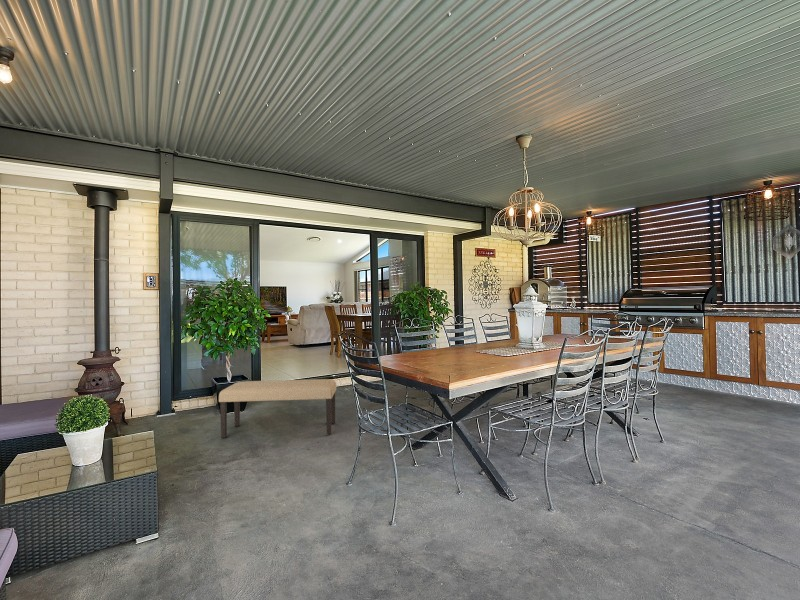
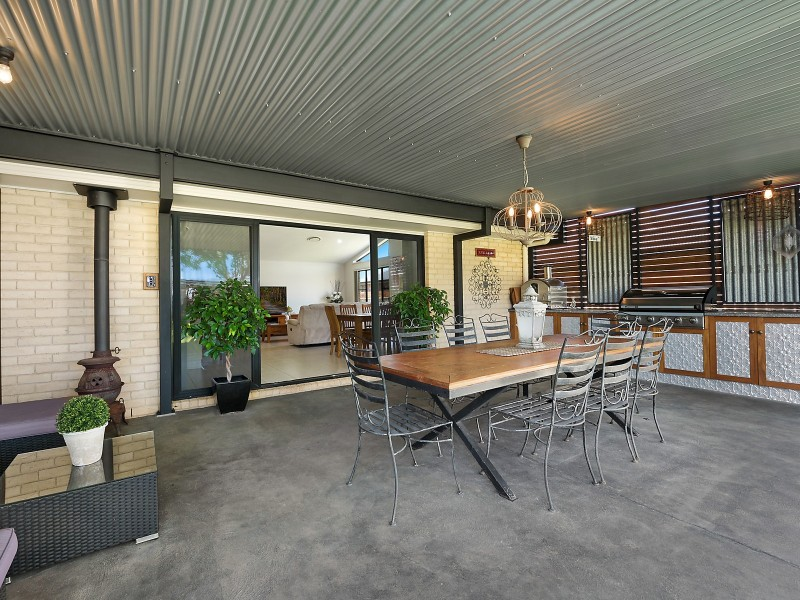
- bench (281, 399)
